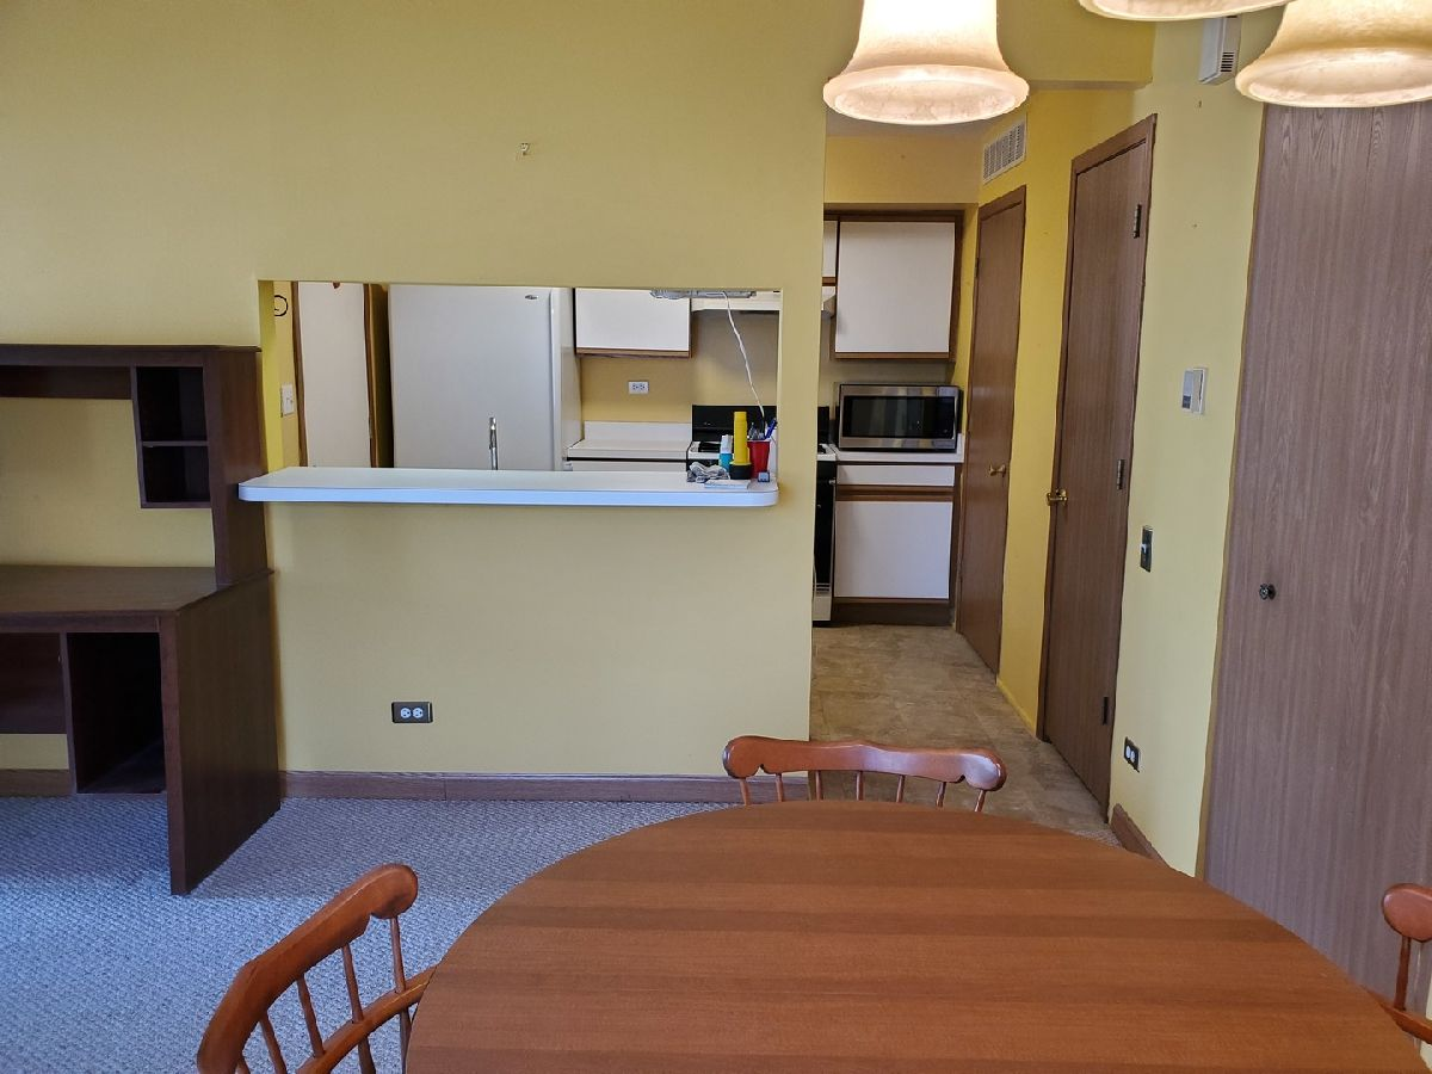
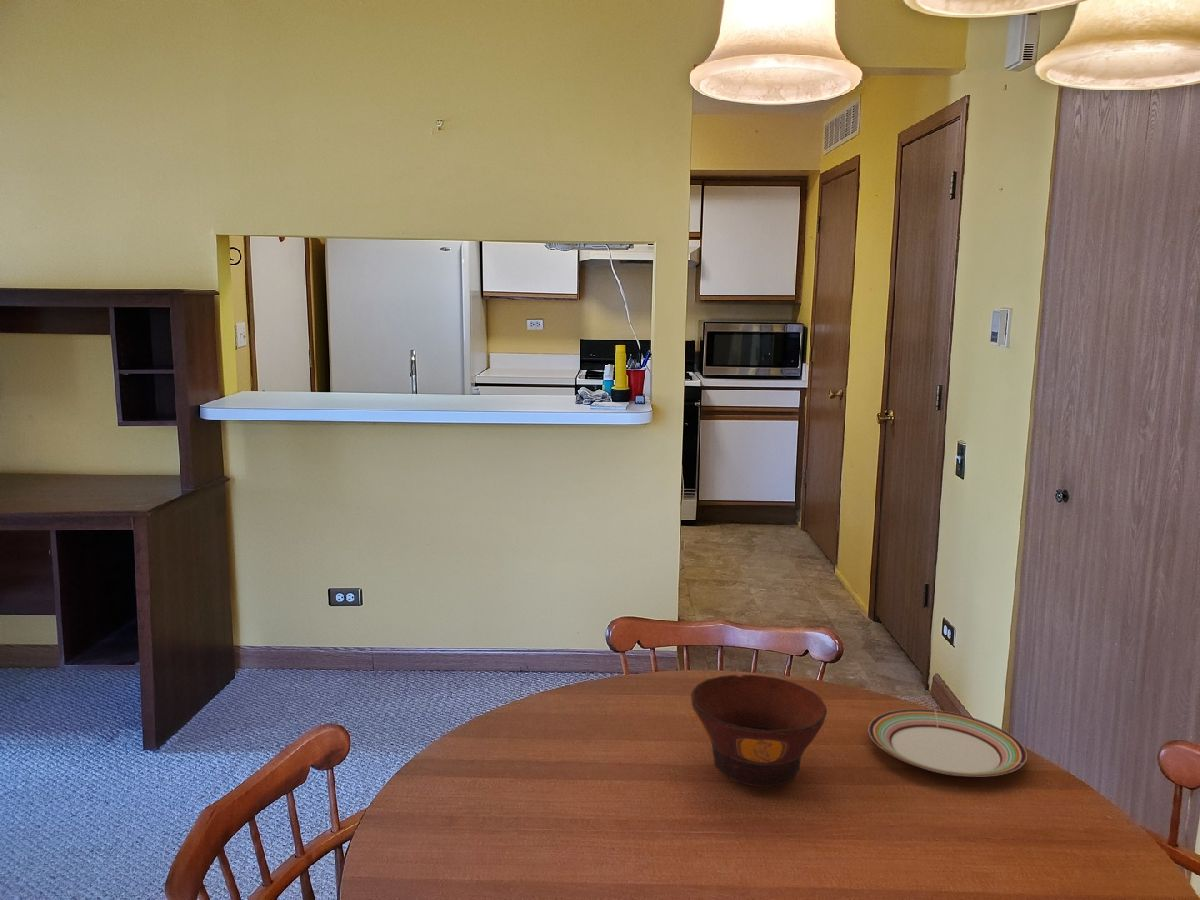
+ bowl (756, 738)
+ plate (944, 745)
